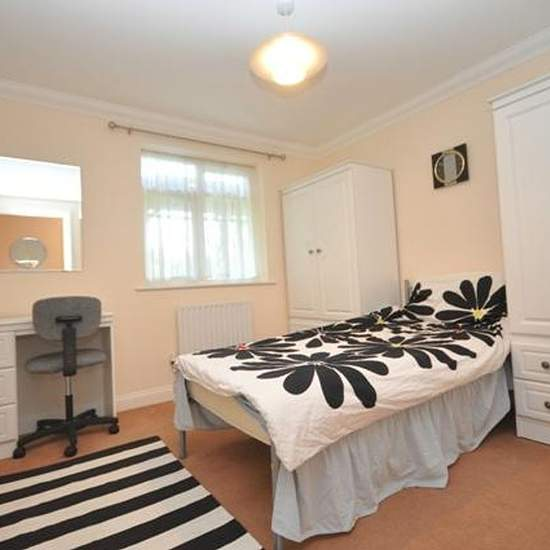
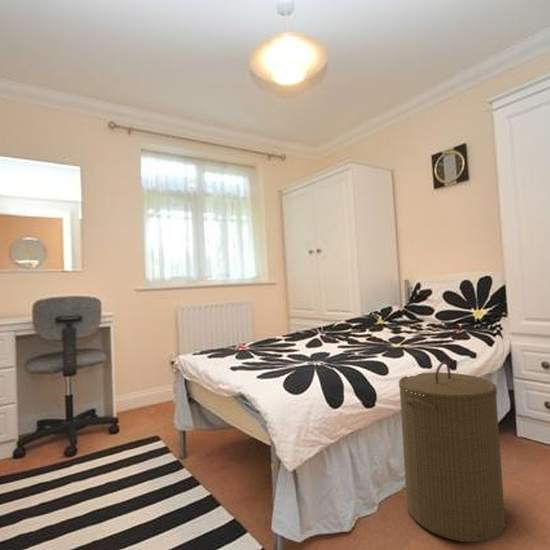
+ laundry hamper (448, 436)
